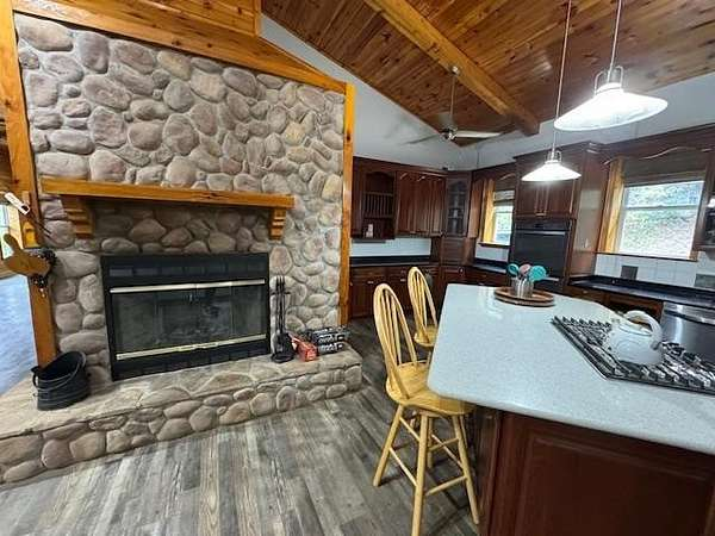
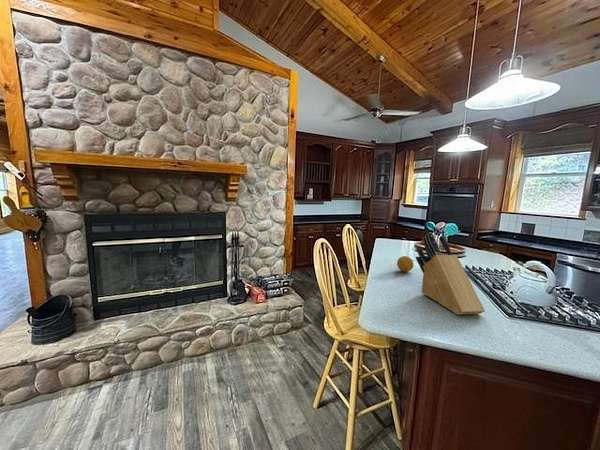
+ fruit (405, 263)
+ knife block (446, 268)
